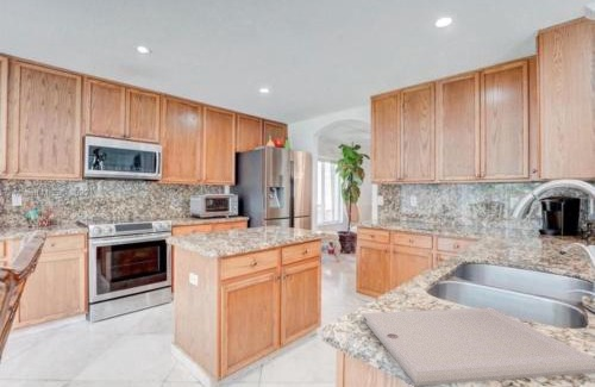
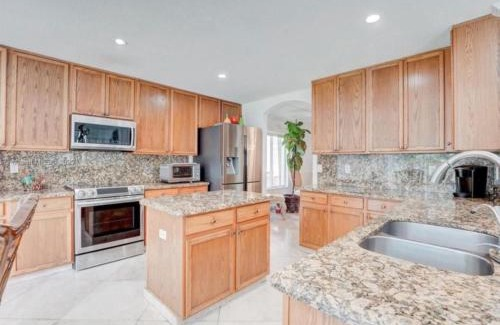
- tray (462, 337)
